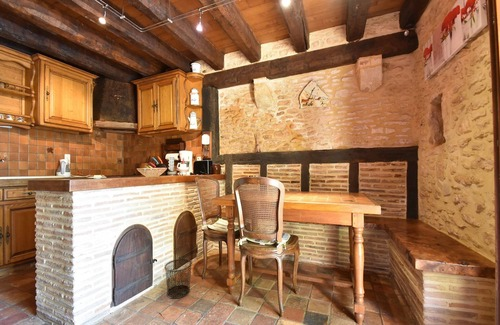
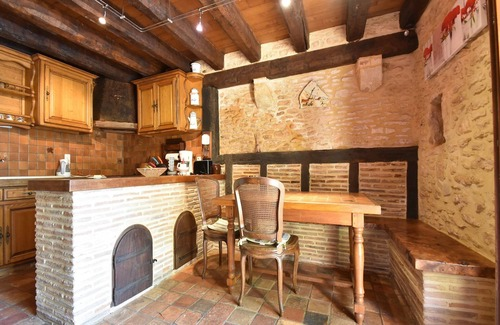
- waste bin (178, 278)
